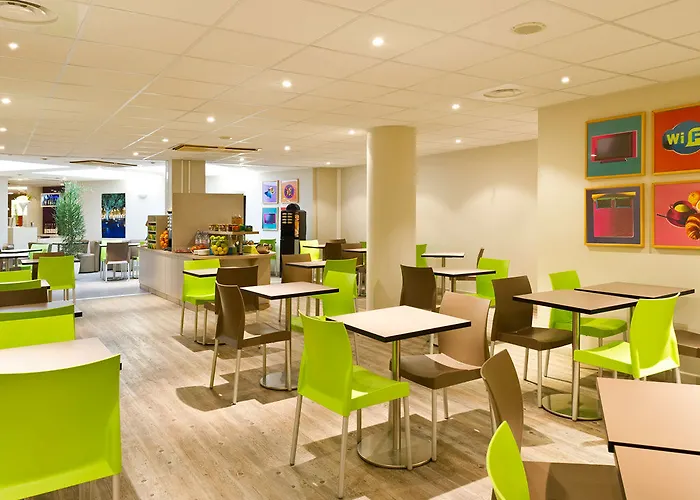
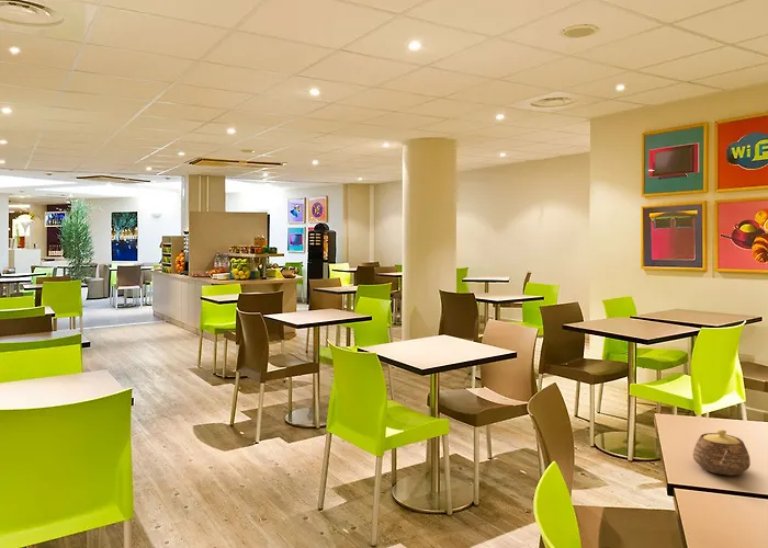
+ teapot (721, 450)
